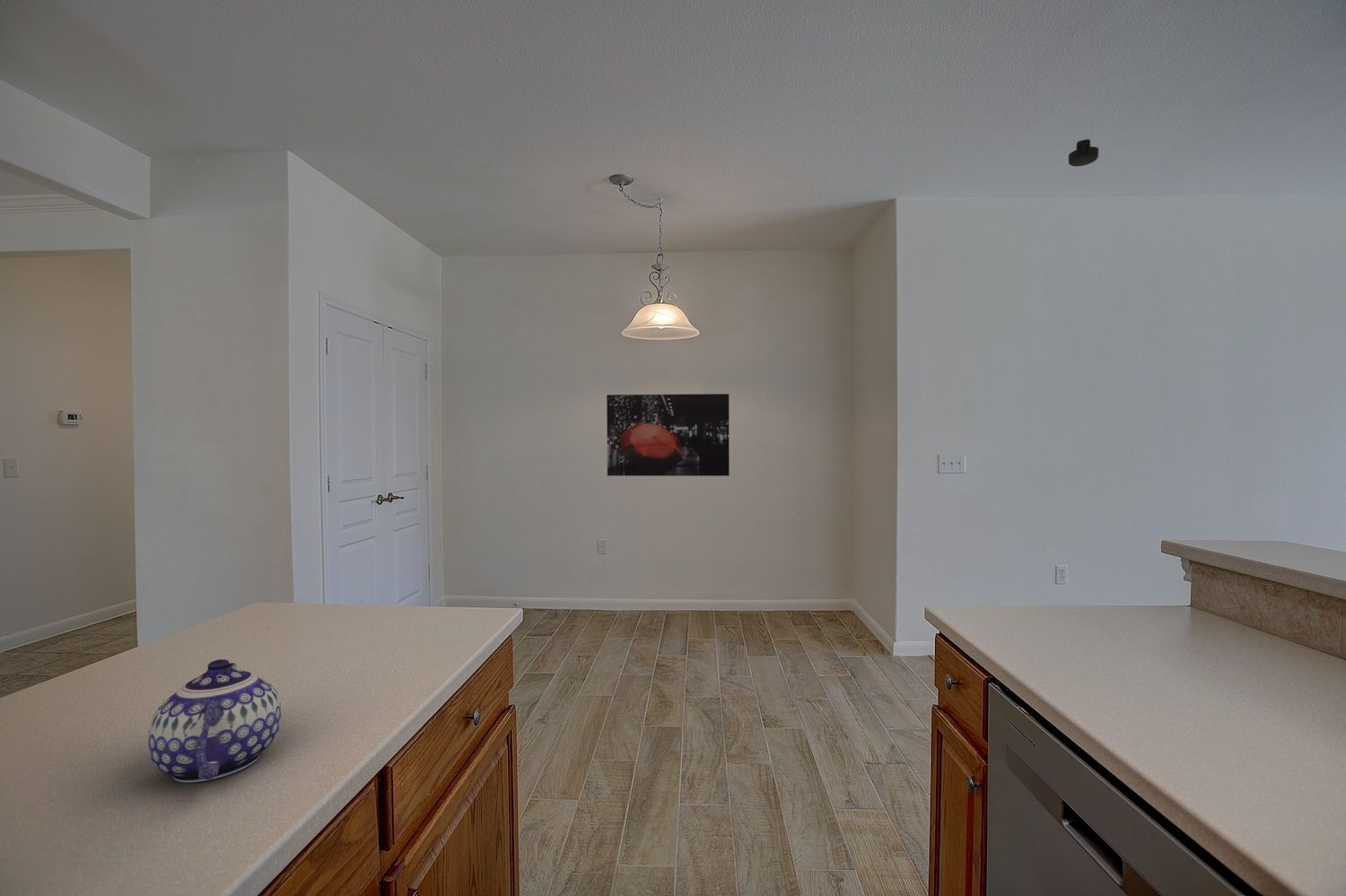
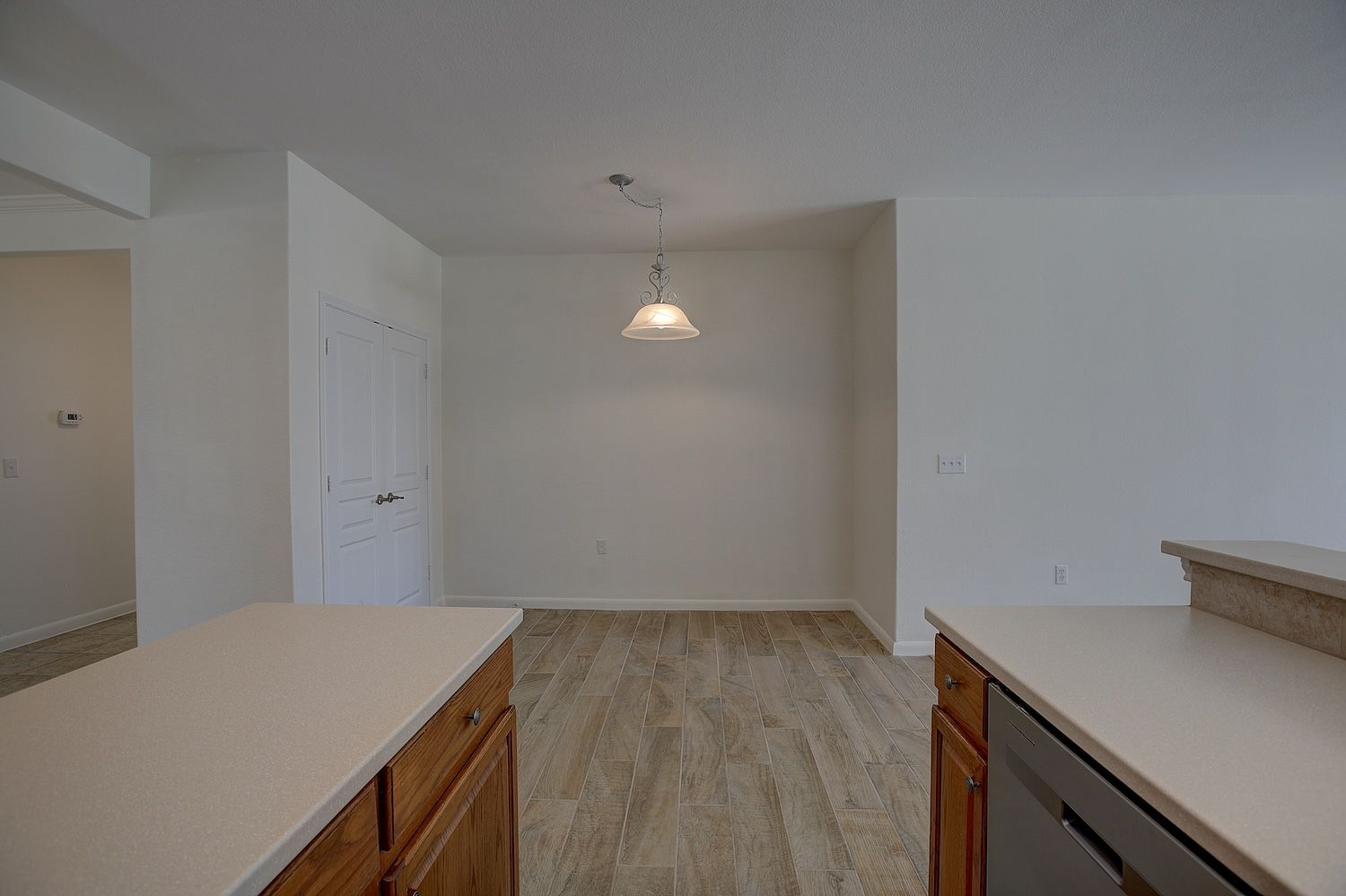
- teapot (217, 712)
- wall art (668, 435)
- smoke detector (1083, 152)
